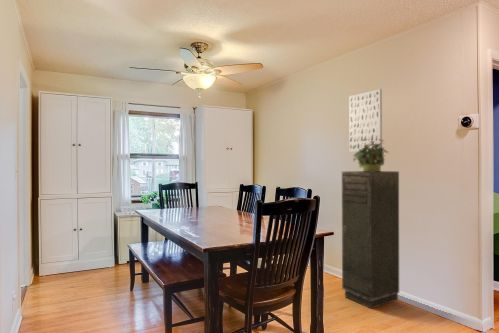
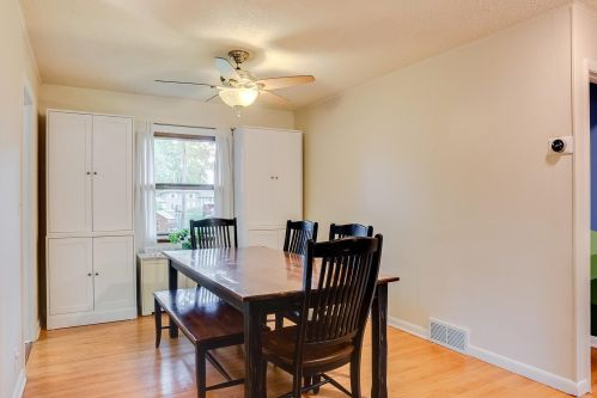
- potted plant (368, 154)
- wall art (364, 122)
- storage cabinet (369, 235)
